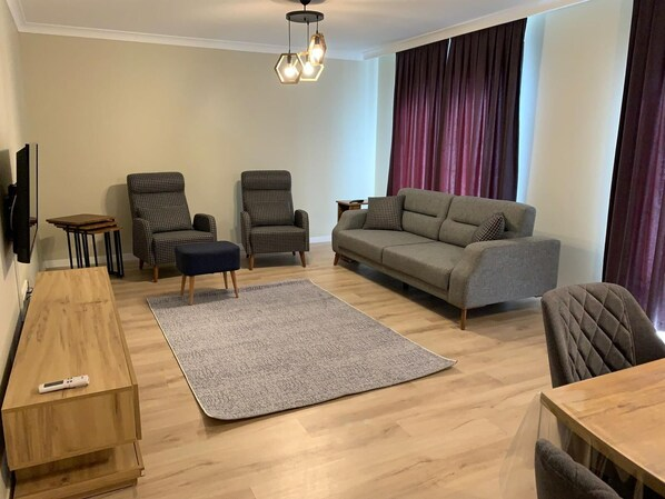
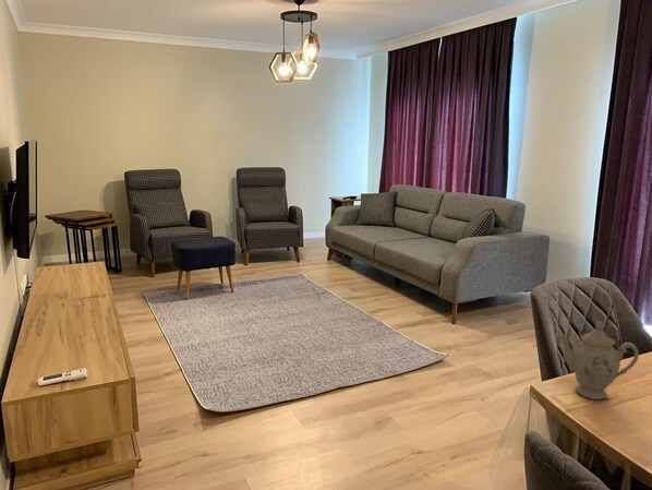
+ chinaware (594, 357)
